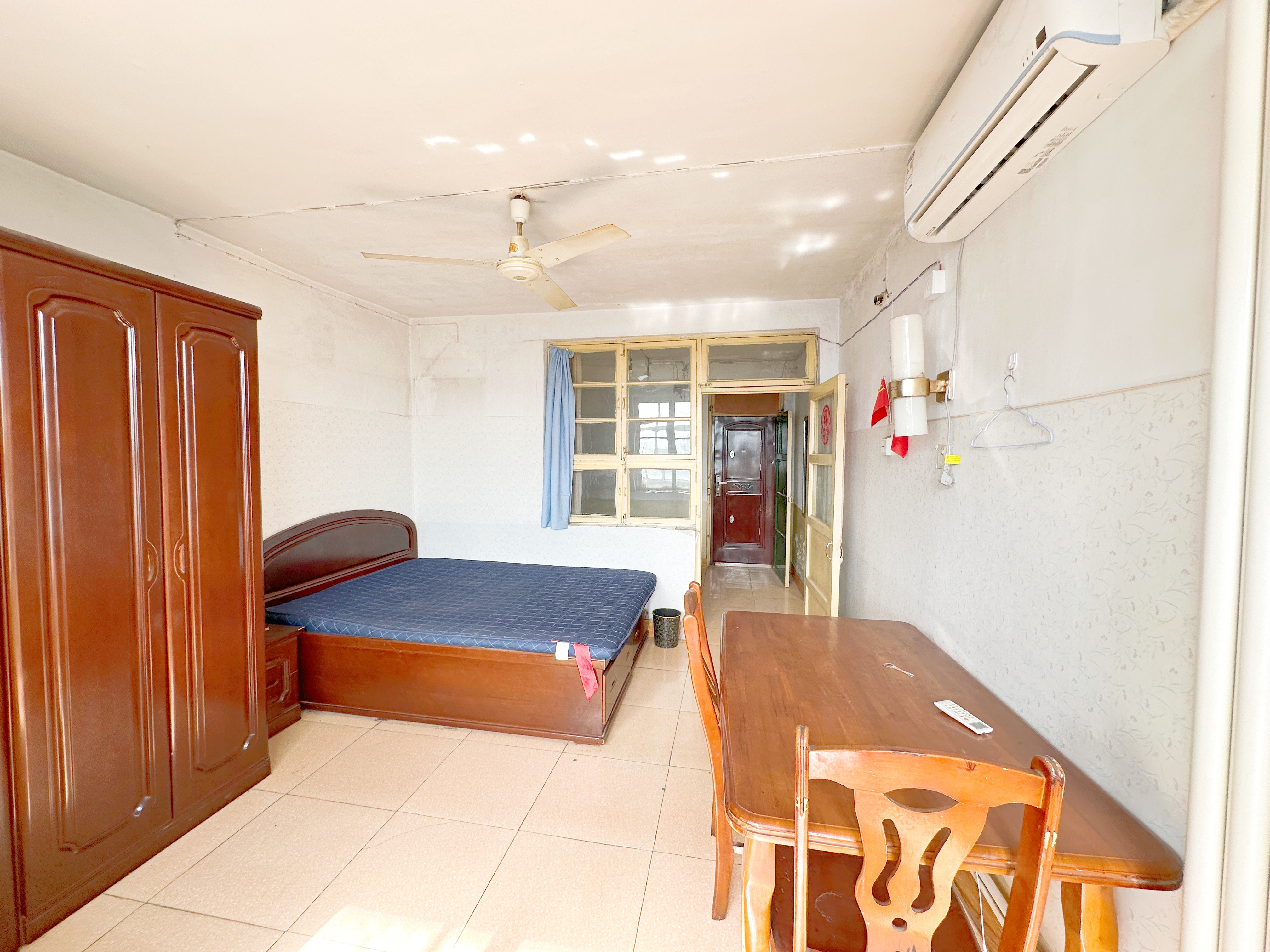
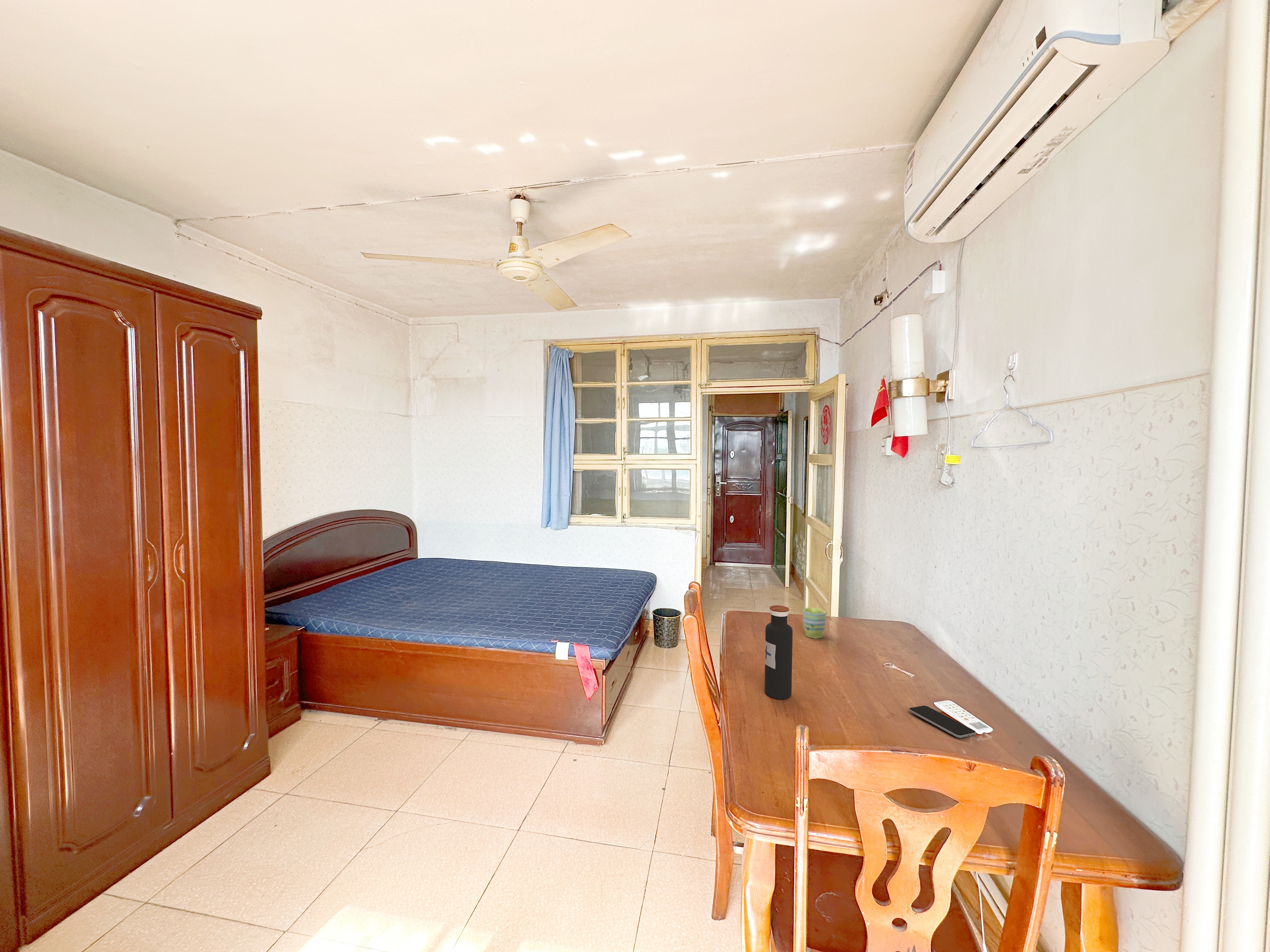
+ smartphone (941, 721)
+ water bottle (778, 651)
+ mug (815, 622)
